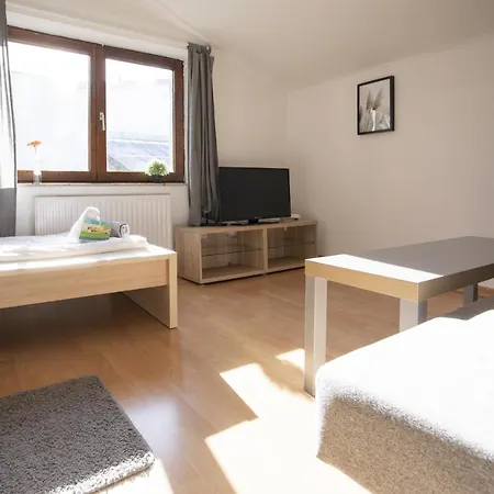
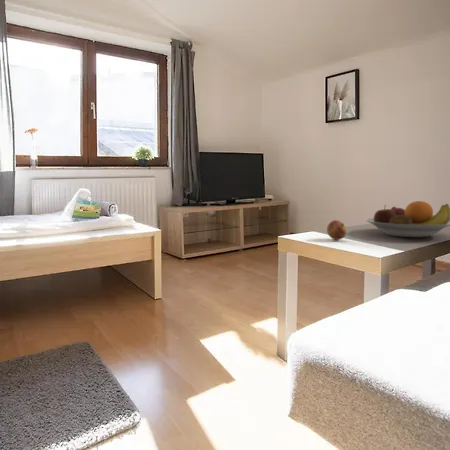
+ apple (336, 230)
+ fruit bowl (408, 217)
